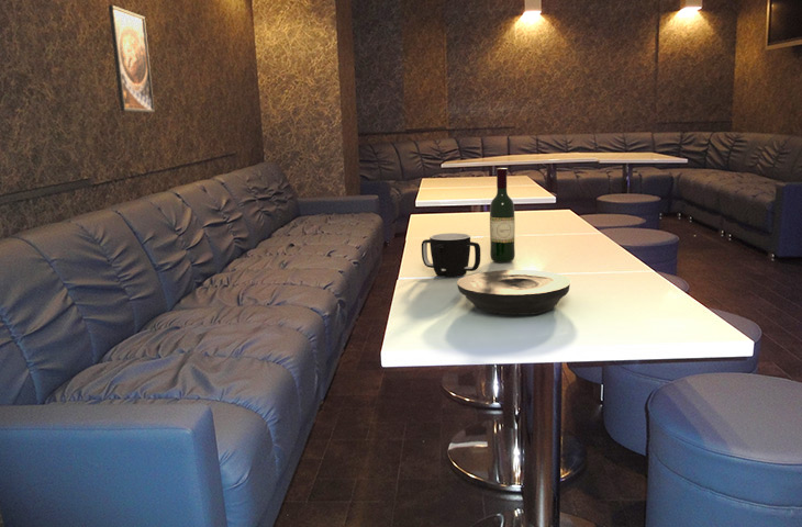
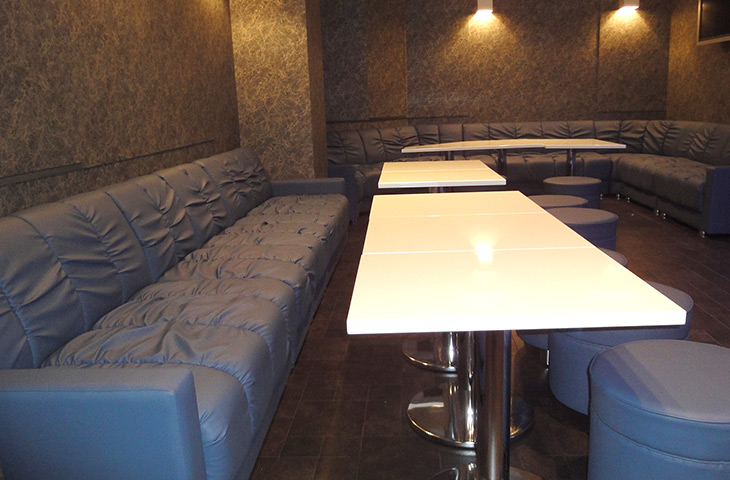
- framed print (133, 61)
- mug (450, 255)
- plate (513, 293)
- wine bottle (502, 215)
